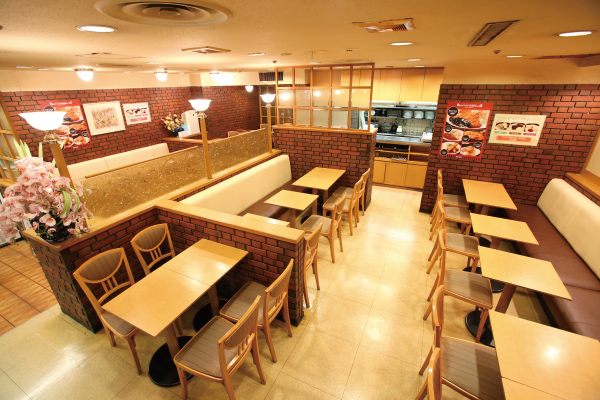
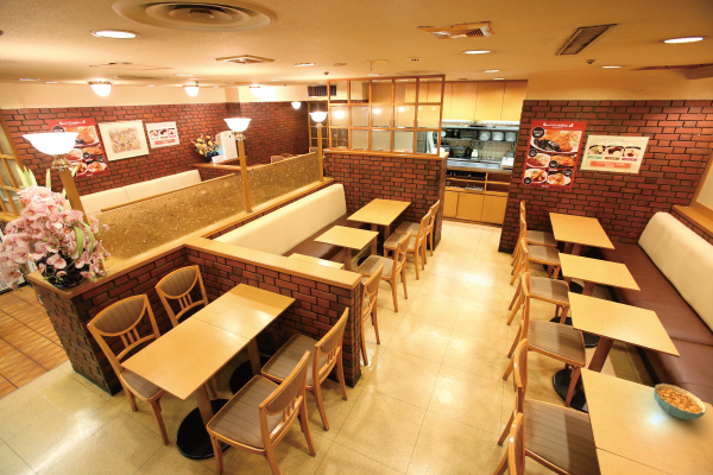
+ cereal bowl (676, 405)
